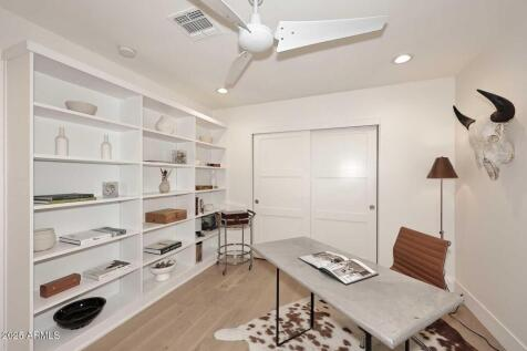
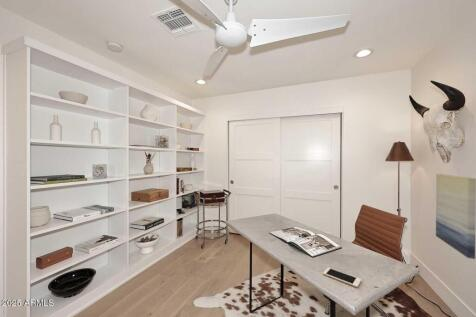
+ cell phone (341, 276)
+ wall art (453, 210)
